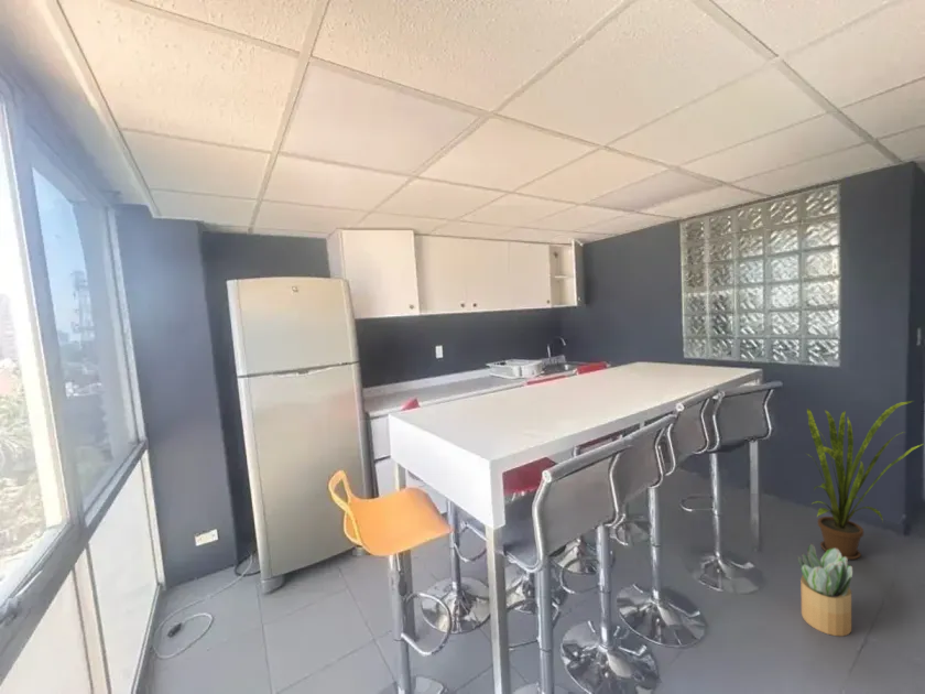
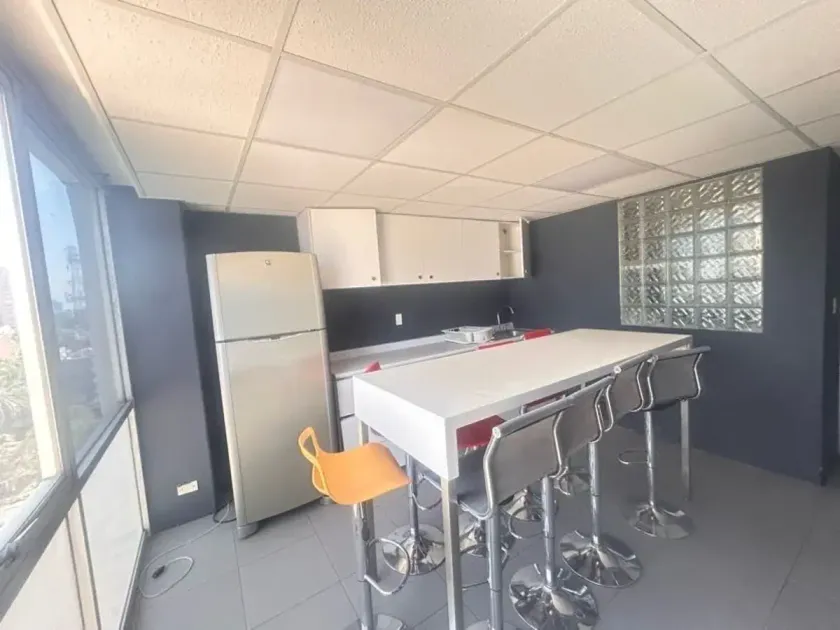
- house plant (848, 476)
- potted plant (827, 587)
